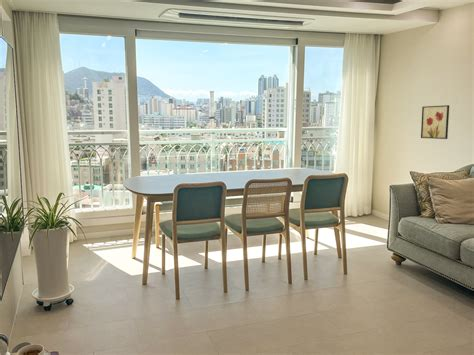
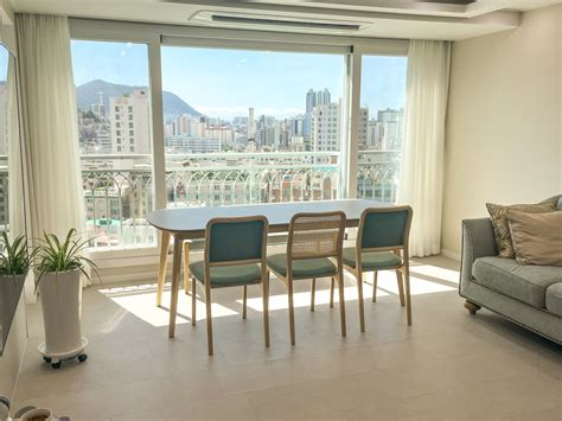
- wall art (435, 122)
